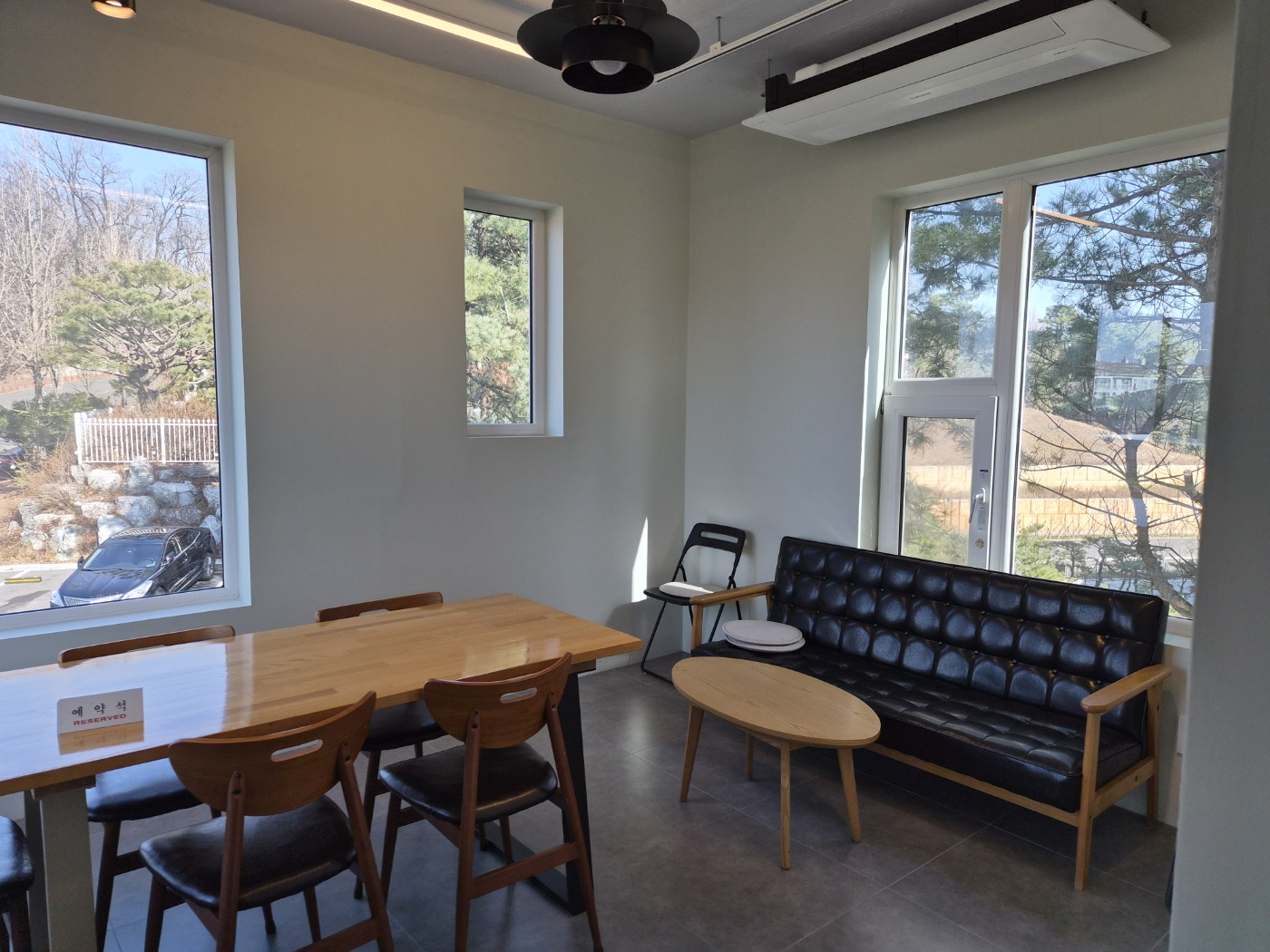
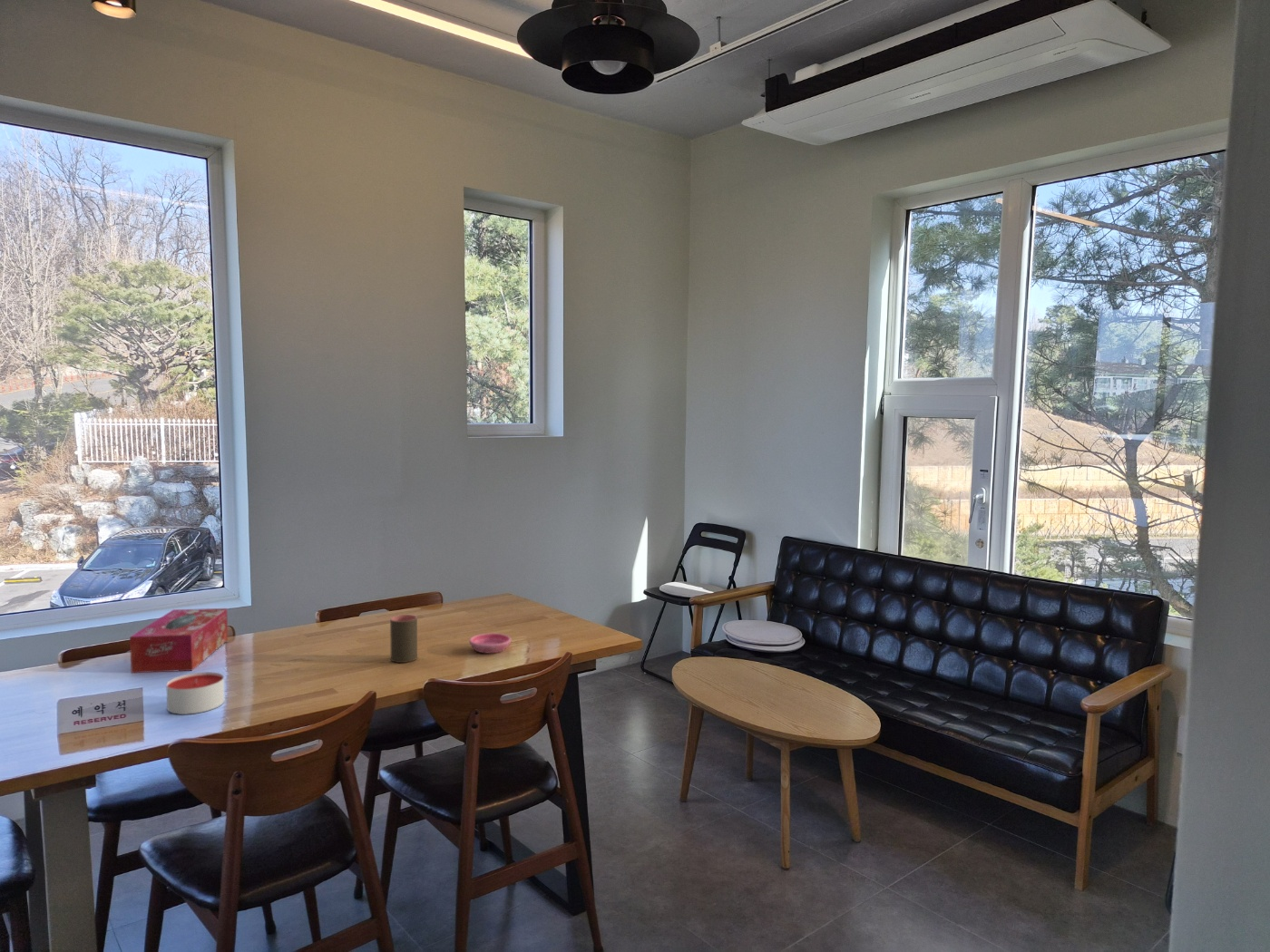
+ tissue box (181, 638)
+ saucer (490, 644)
+ cup (404, 638)
+ candle (195, 691)
